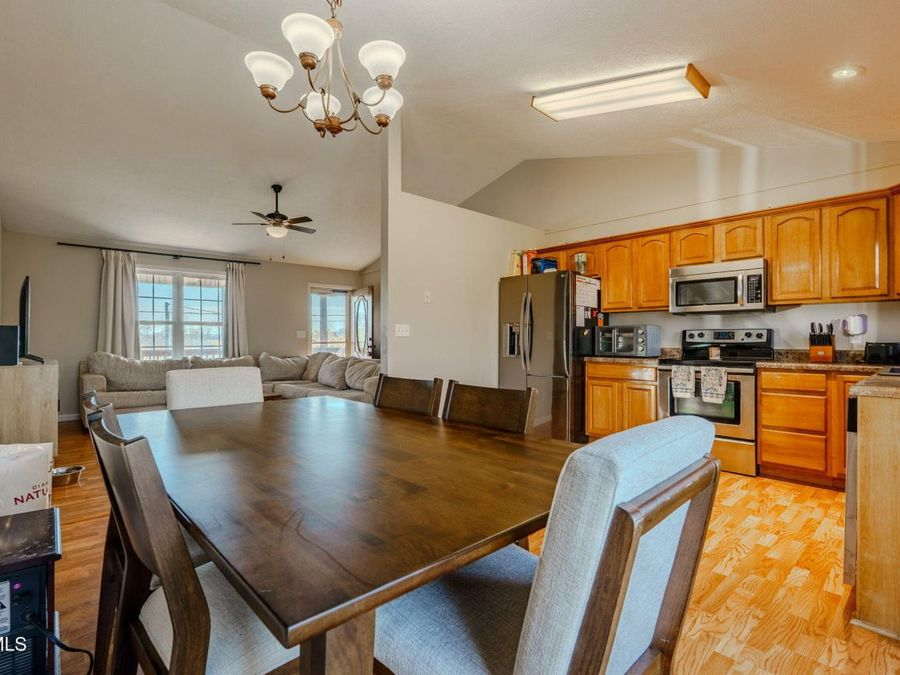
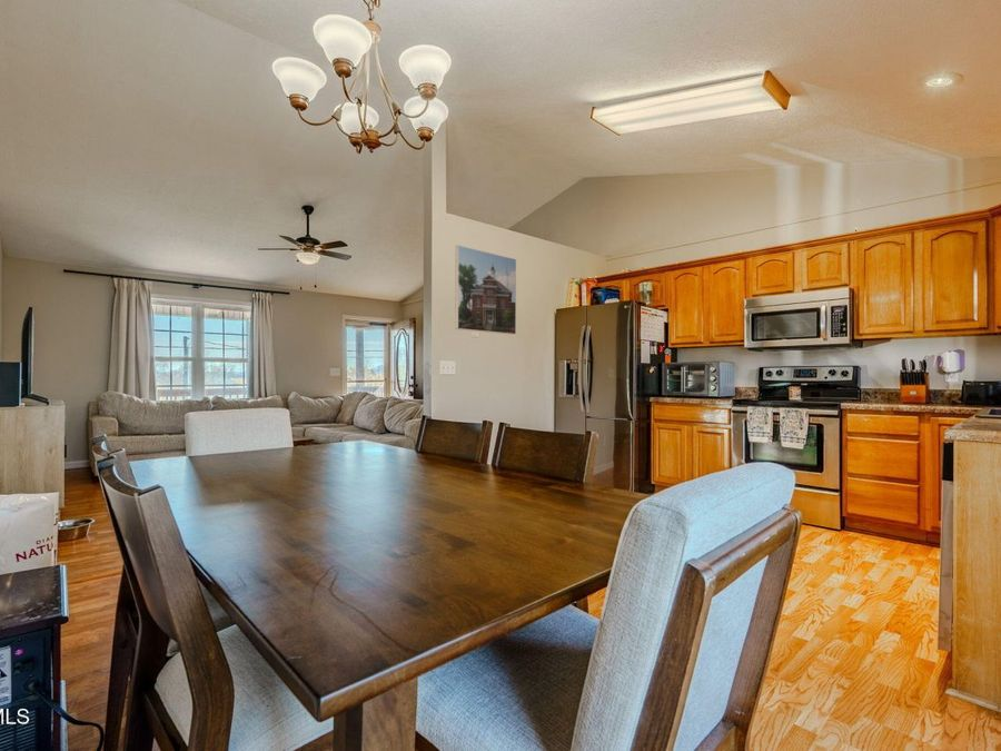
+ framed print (487, 291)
